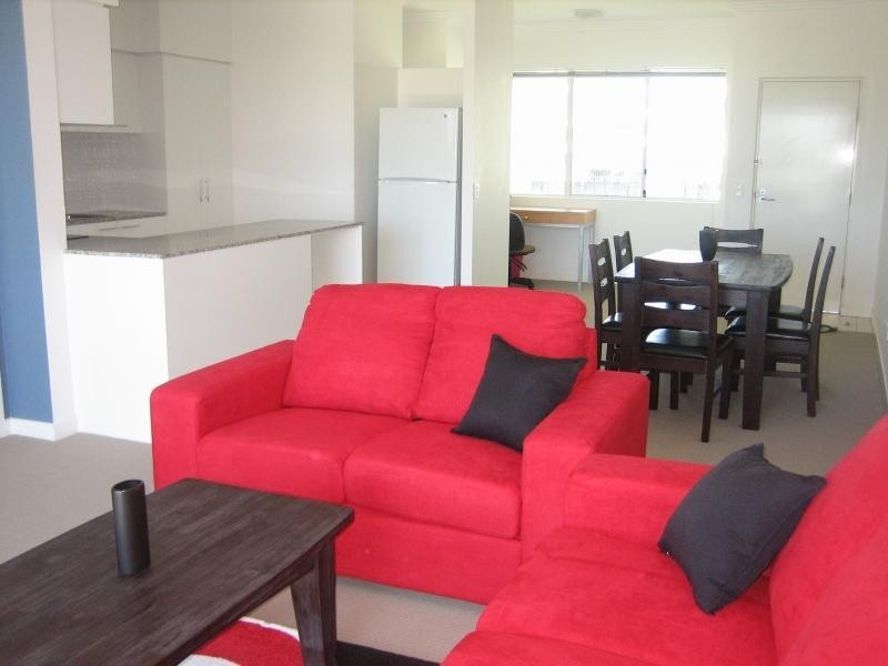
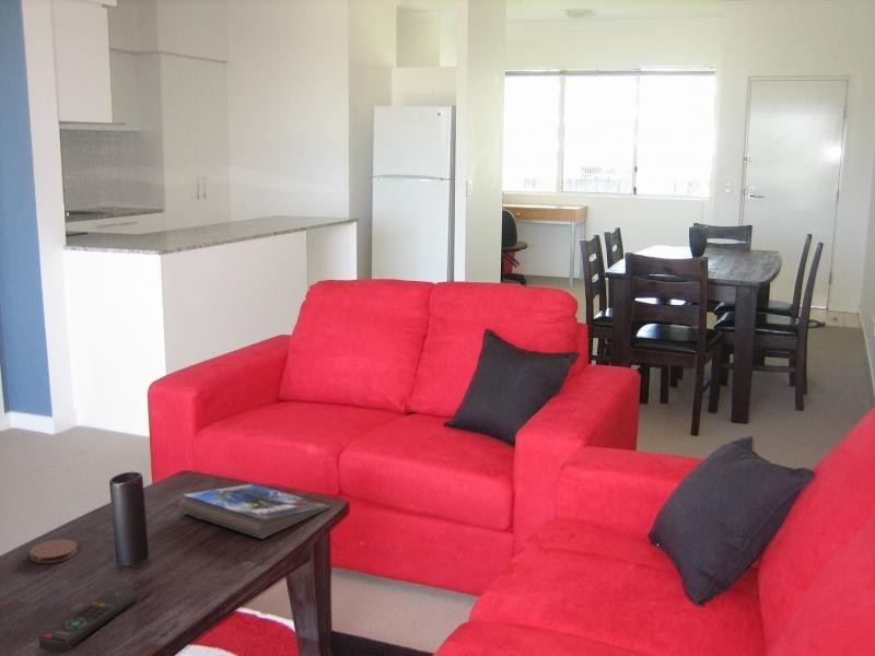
+ remote control (90, 617)
+ magazine (255, 502)
+ coaster (54, 550)
